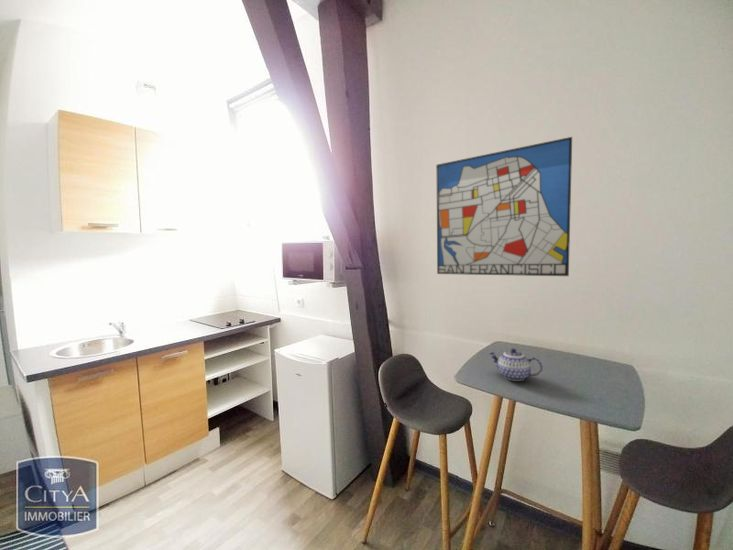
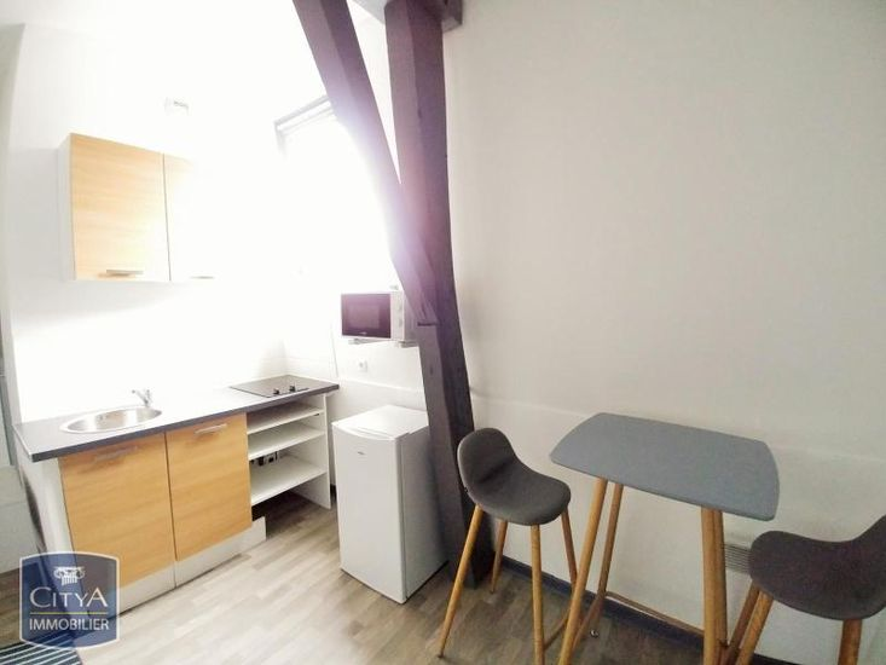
- wall art (495, 214)
- teapot (513, 363)
